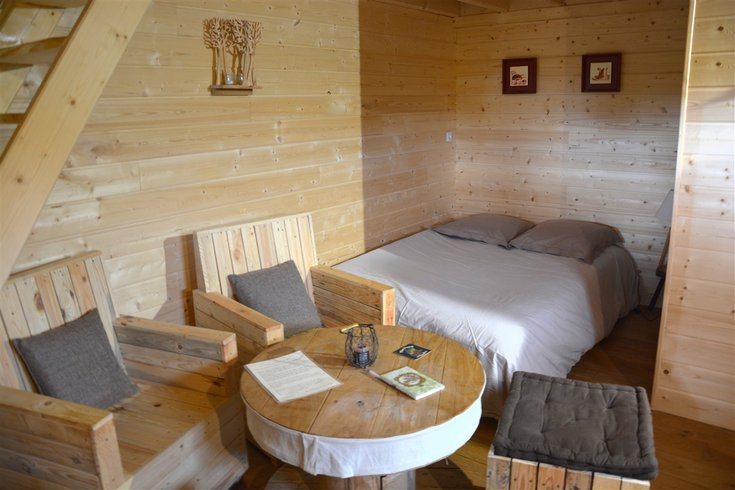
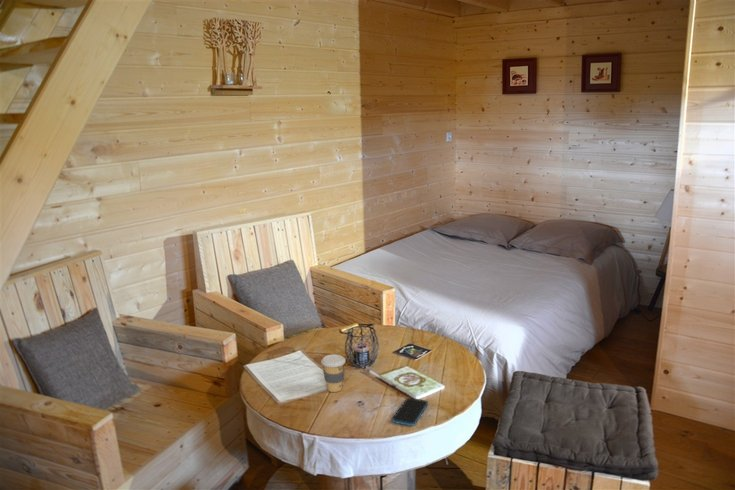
+ smartphone (410, 411)
+ coffee cup (333, 373)
